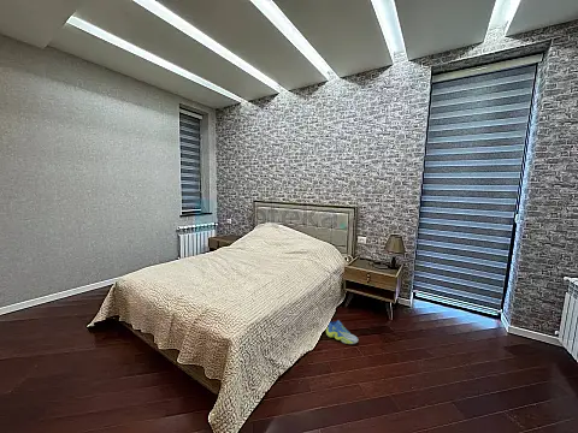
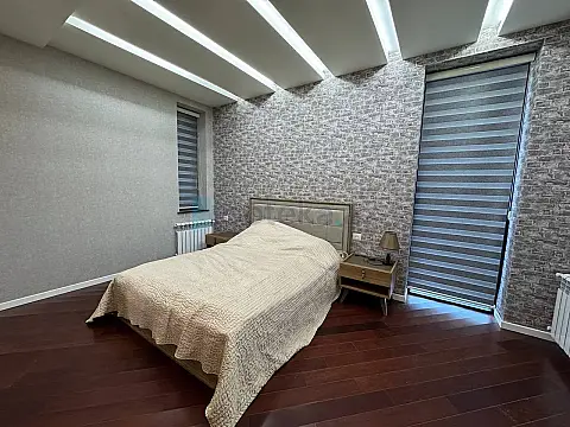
- sneaker (341, 331)
